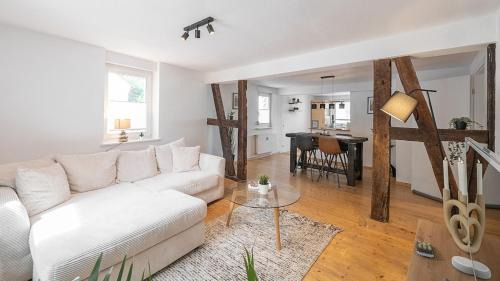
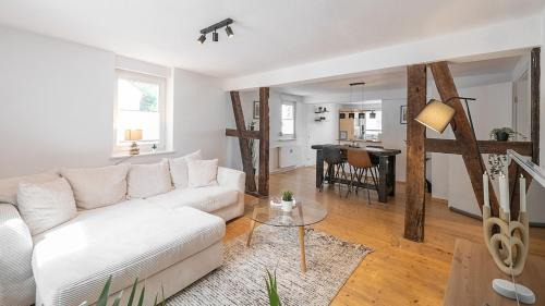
- remote control (424, 248)
